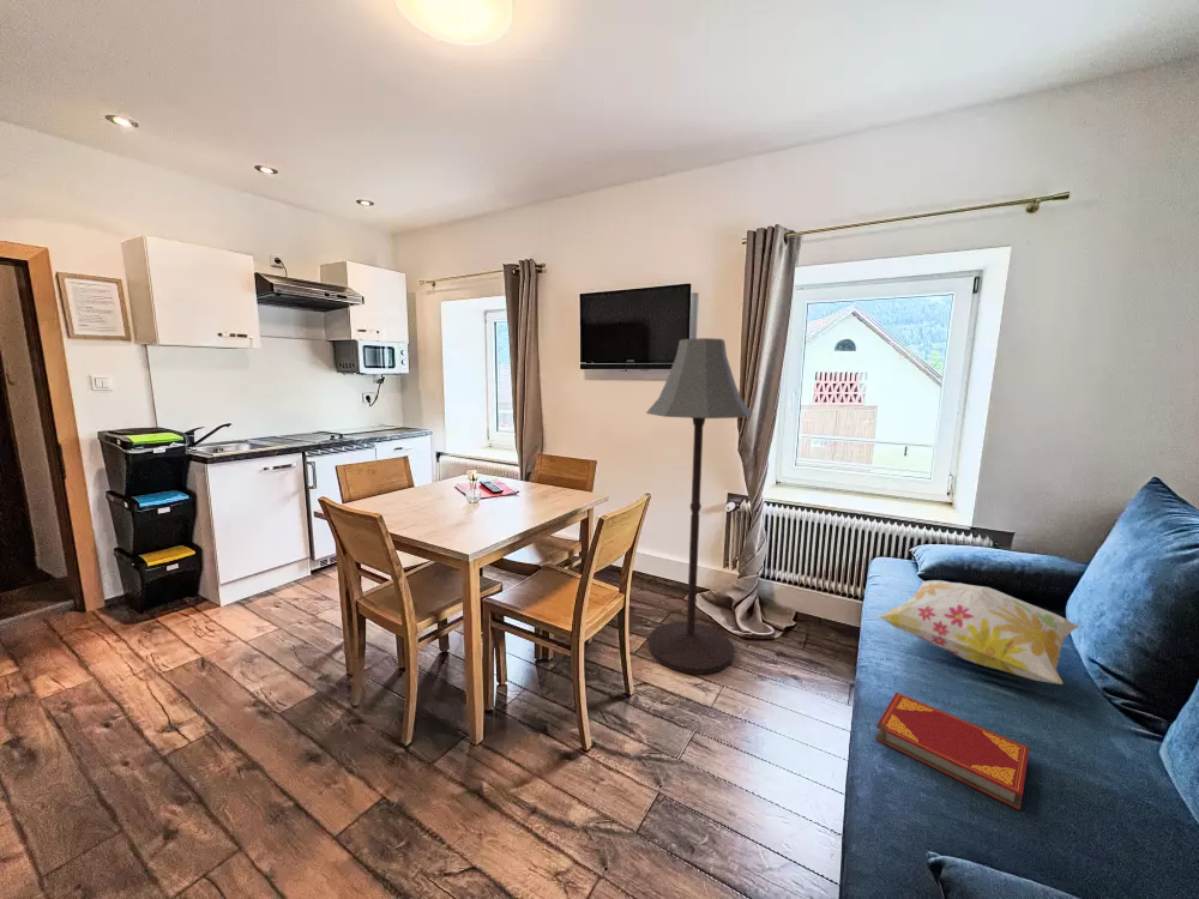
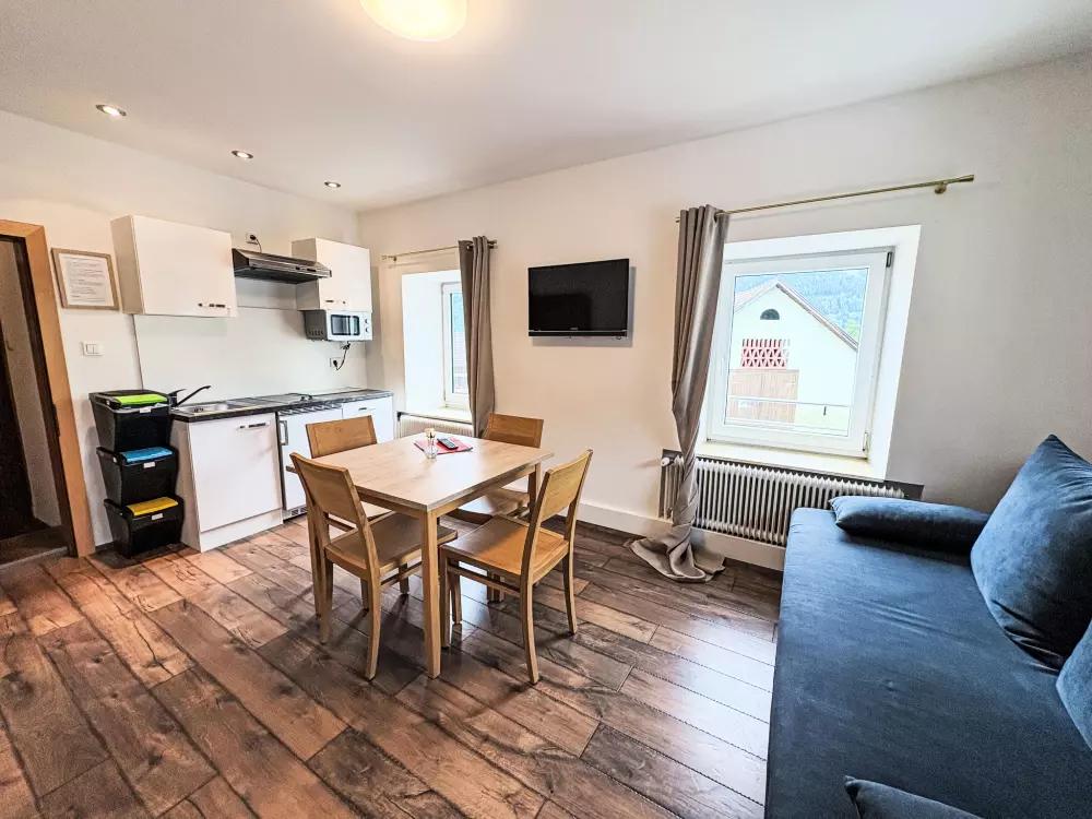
- decorative pillow (977, 621)
- floor lamp (695, 501)
- hardback book (950, 742)
